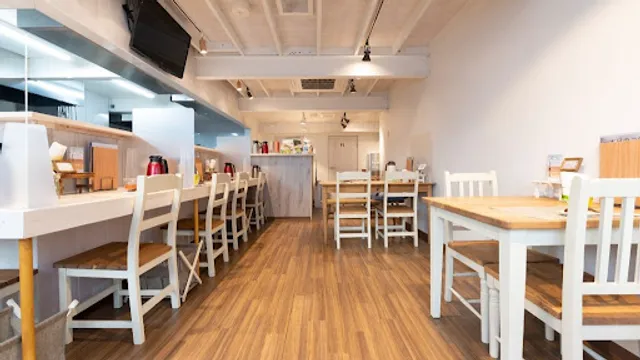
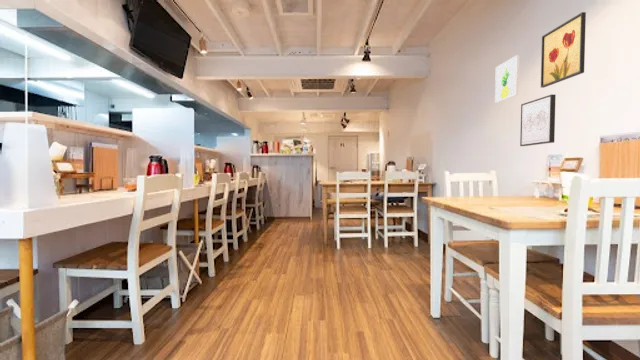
+ wall art (506, 80)
+ wall art (536, 122)
+ wall art (562, 53)
